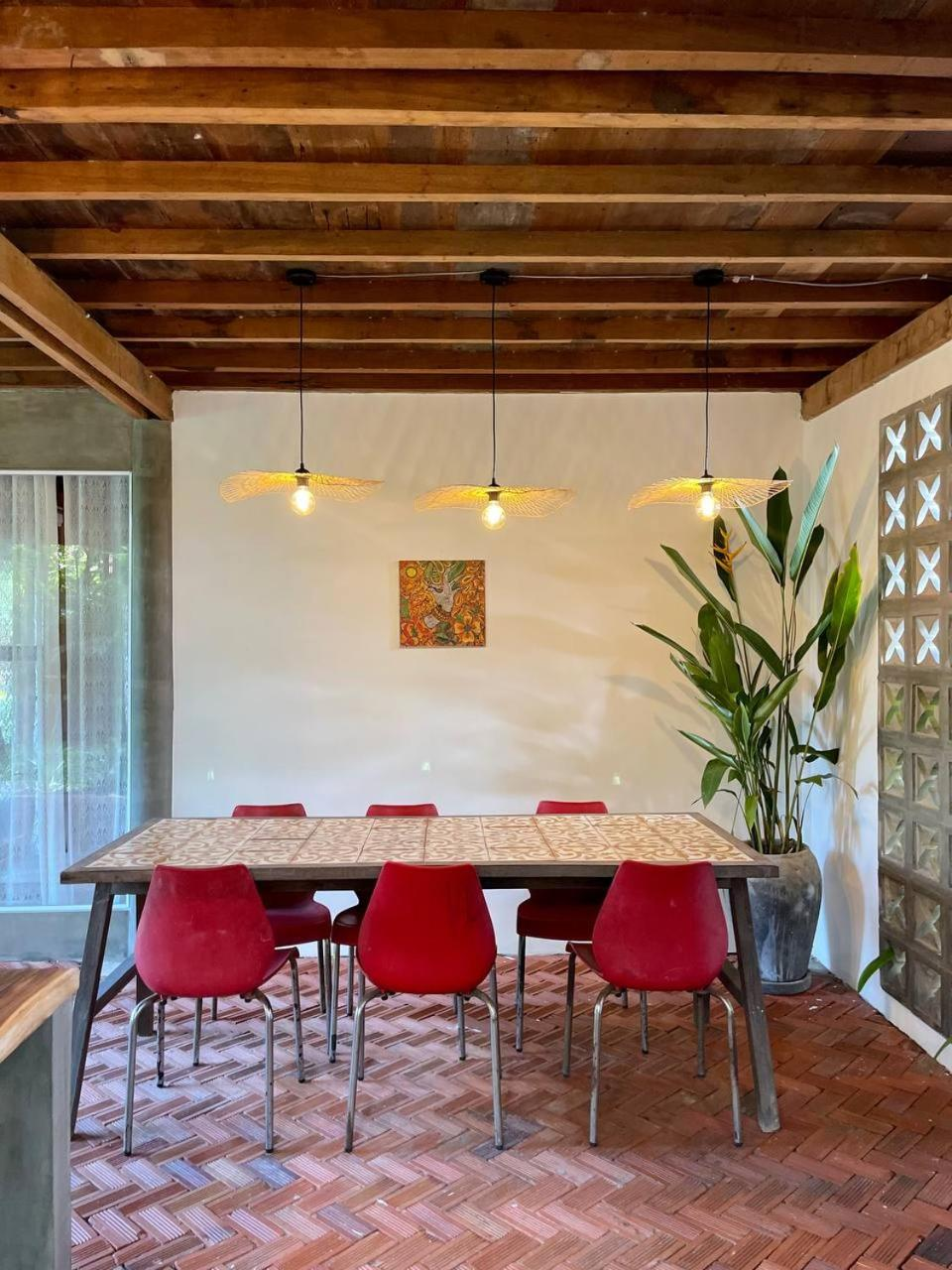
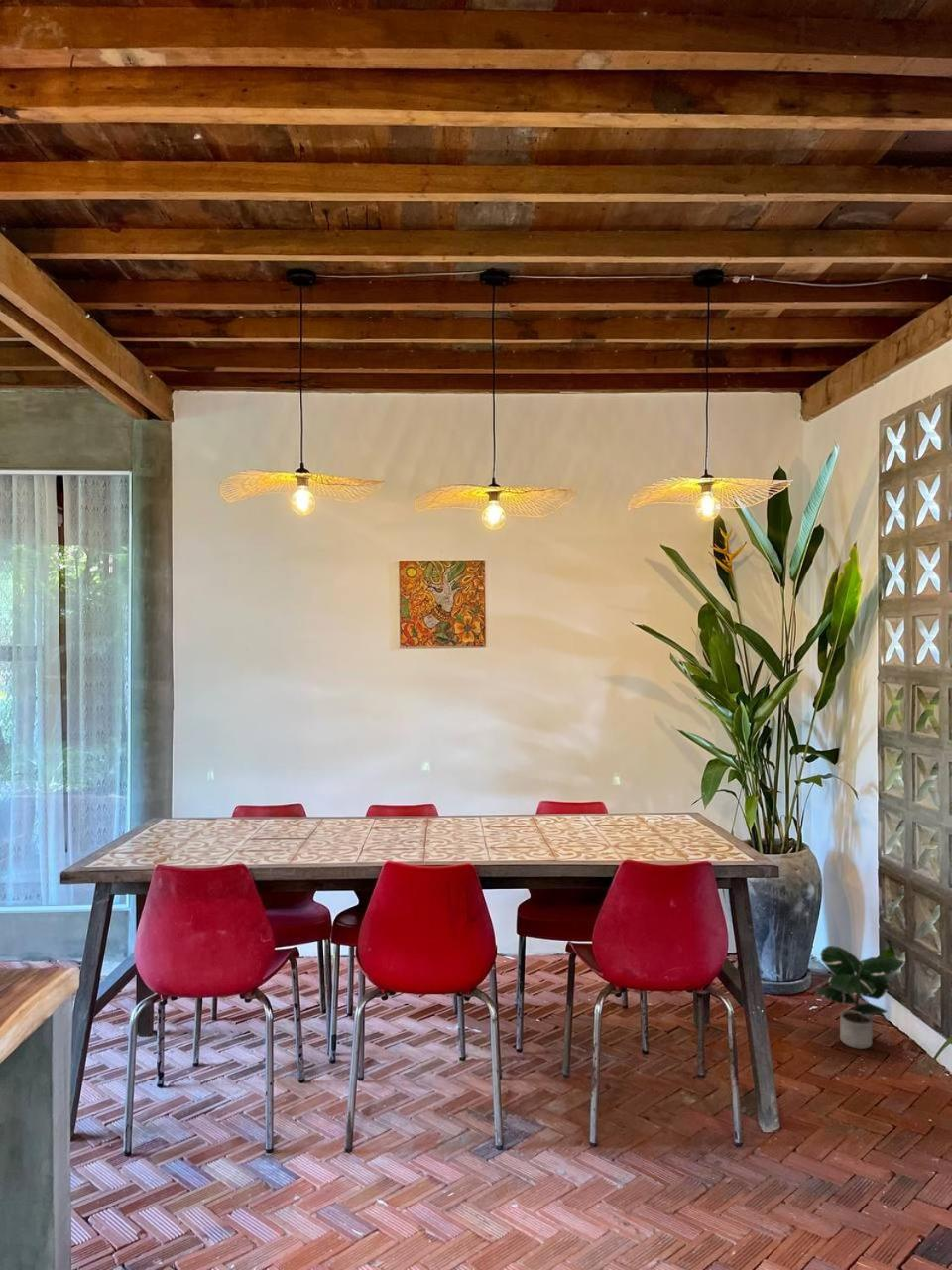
+ potted plant (858, 1000)
